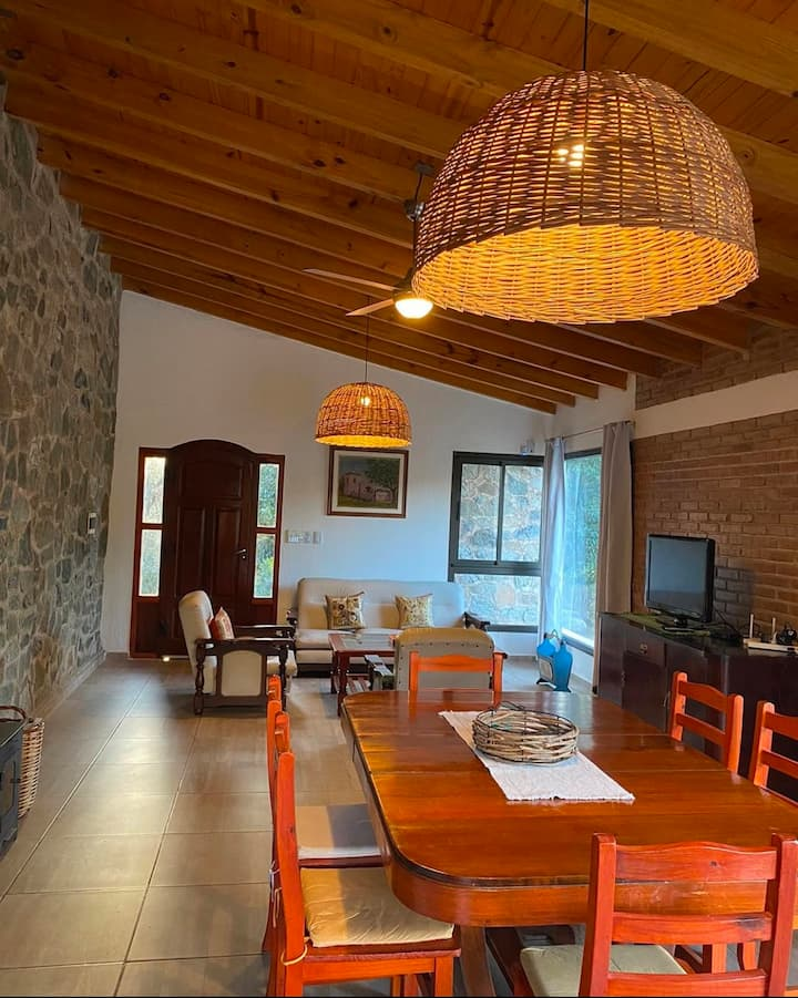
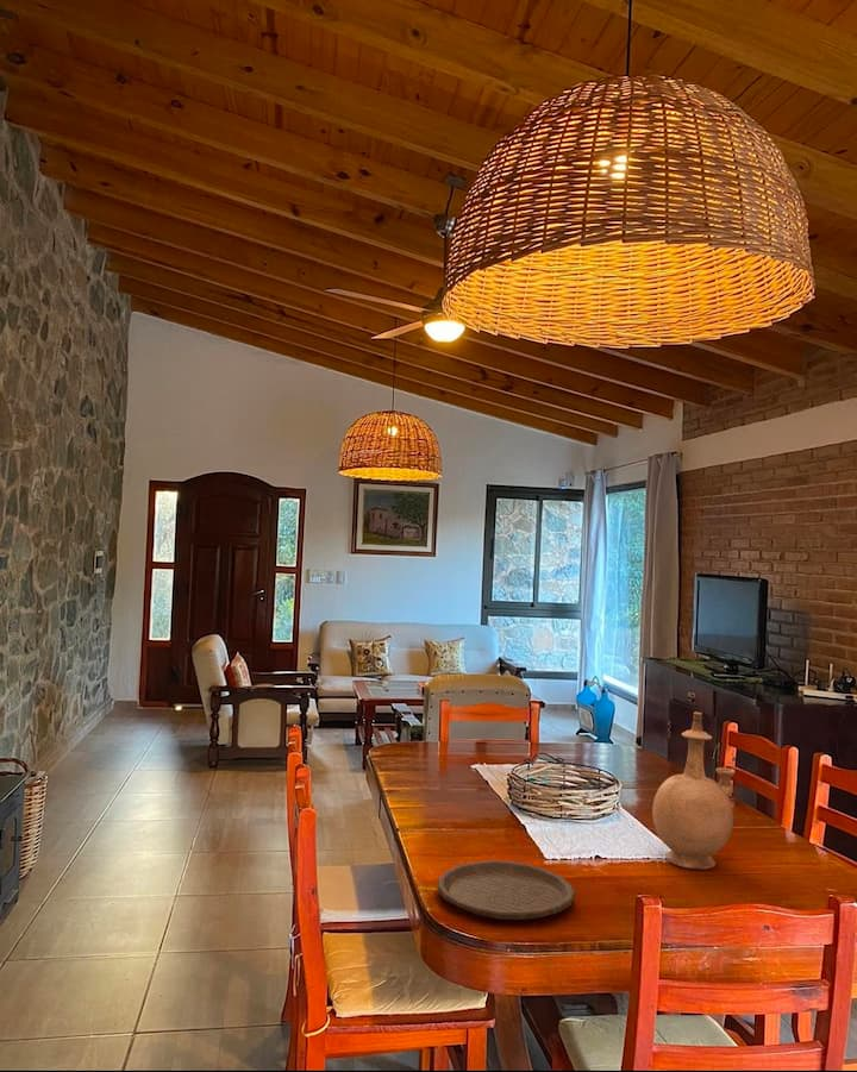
+ plate (505, 890)
+ vase (694, 786)
